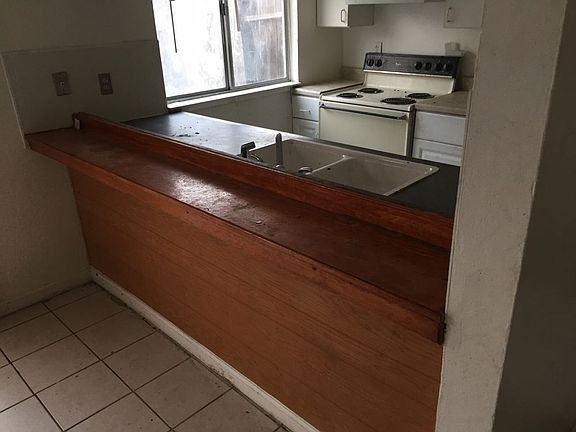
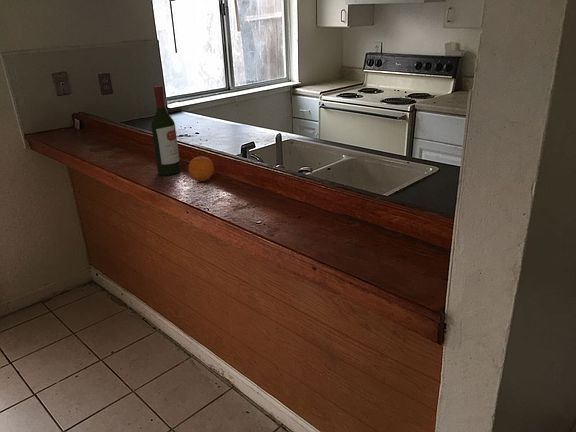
+ fruit (201, 169)
+ wine bottle (163, 130)
